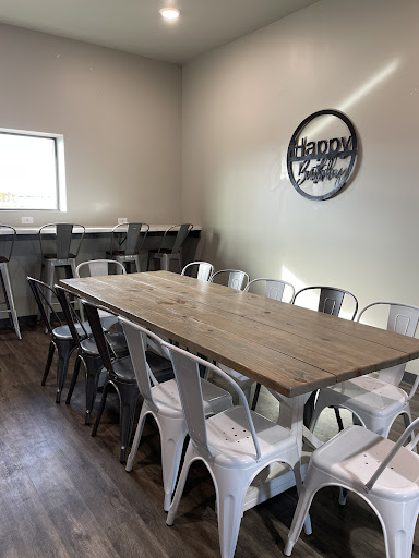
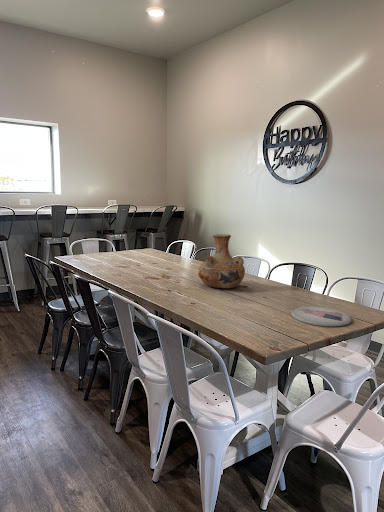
+ vase (222, 260)
+ plate (320, 315)
